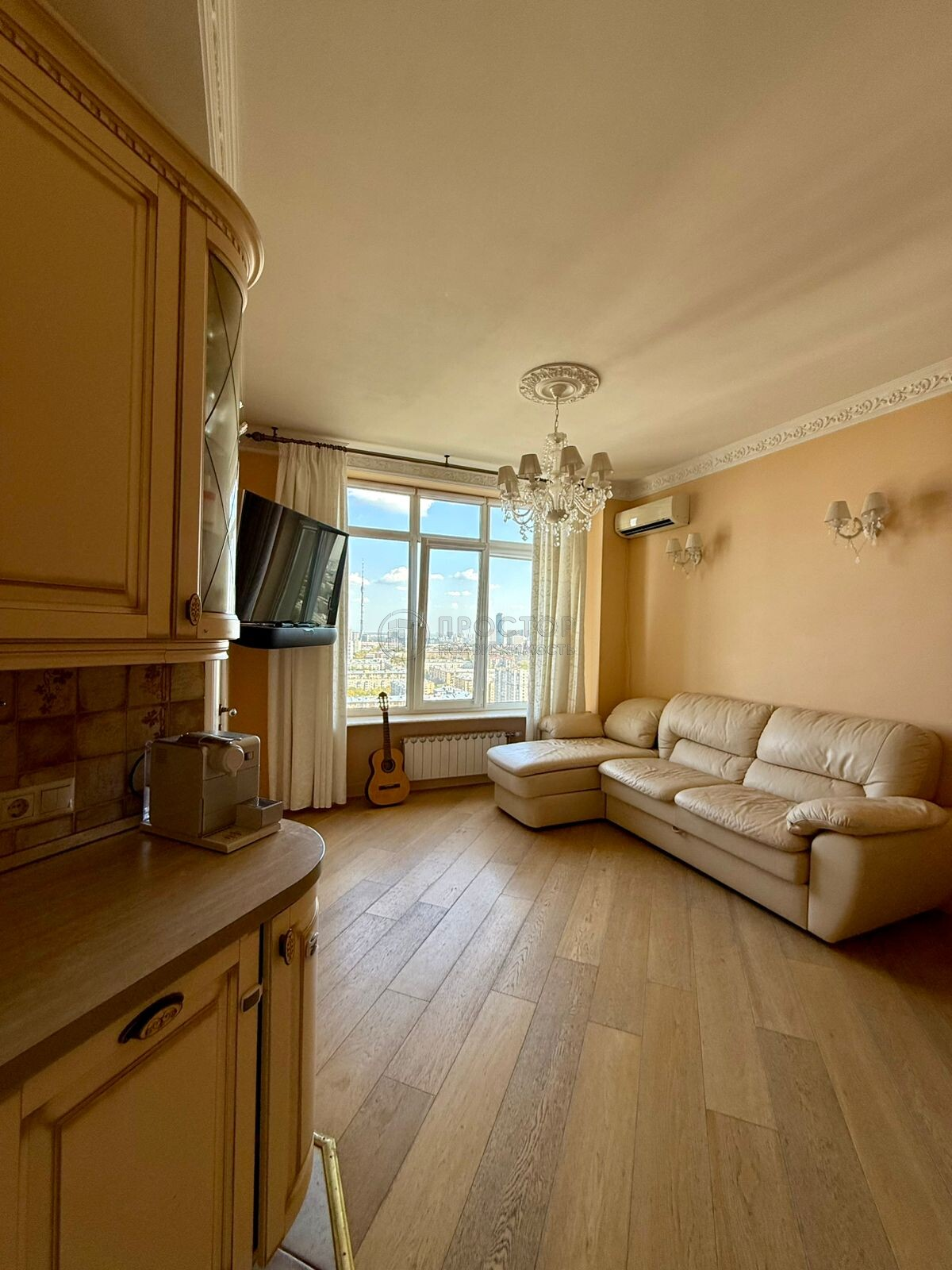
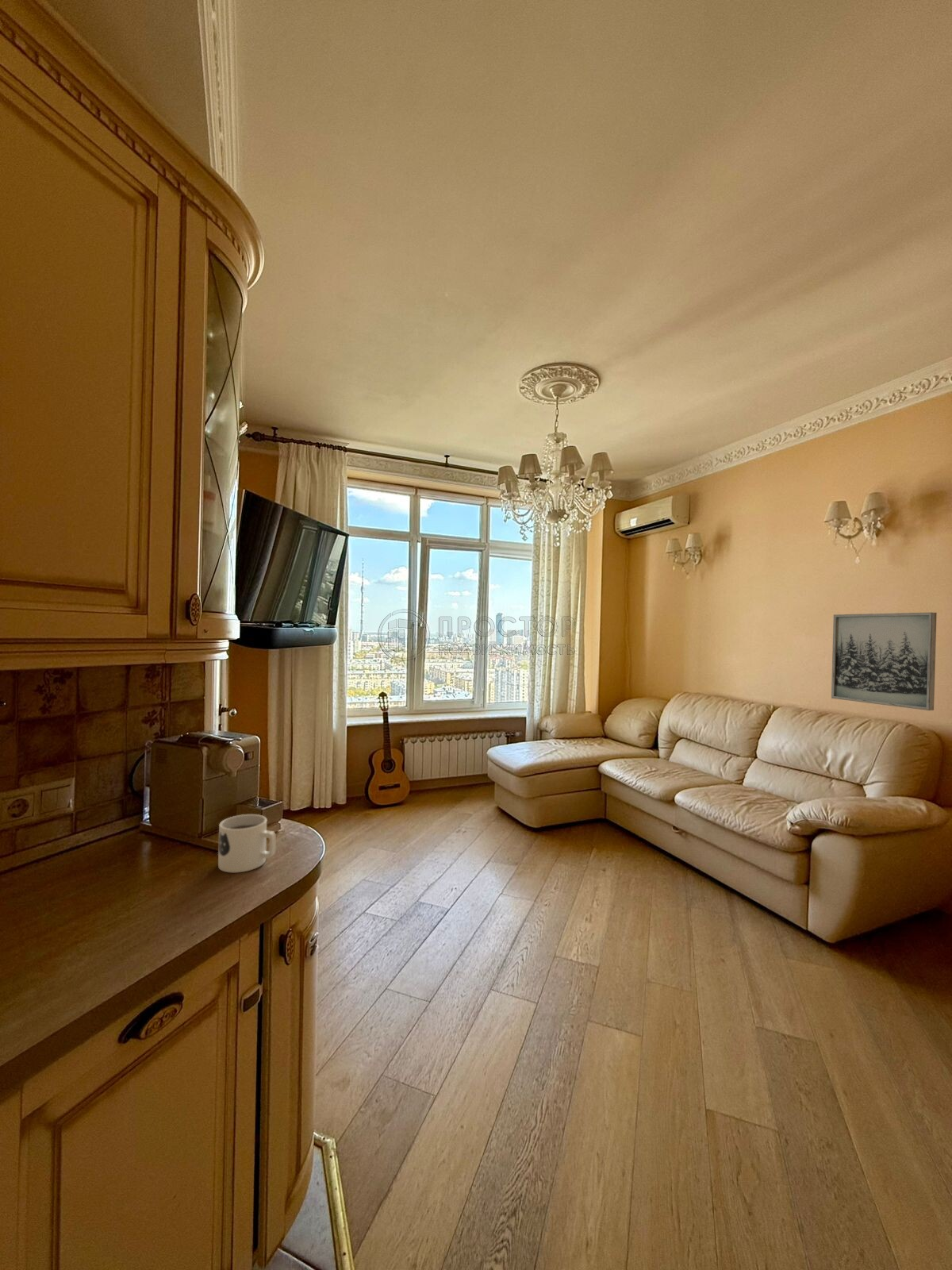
+ wall art (880, 658)
+ mug (248, 841)
